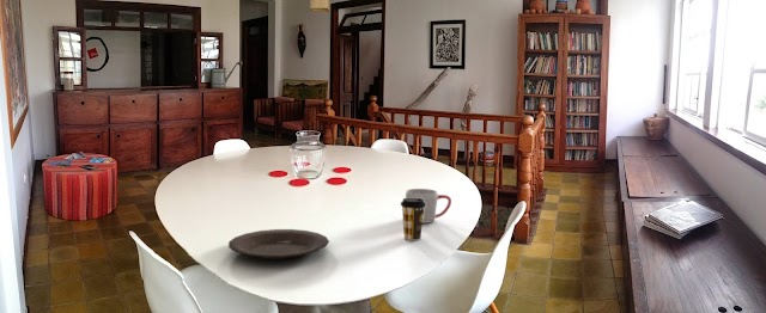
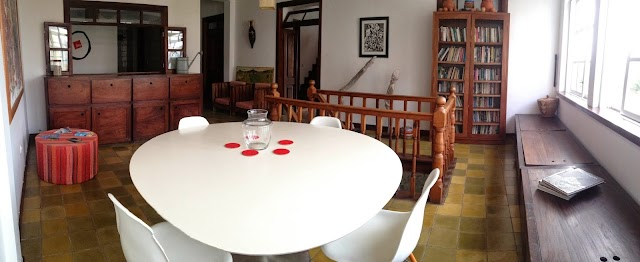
- mug (427, 205)
- plate (279, 245)
- coffee cup (412, 219)
